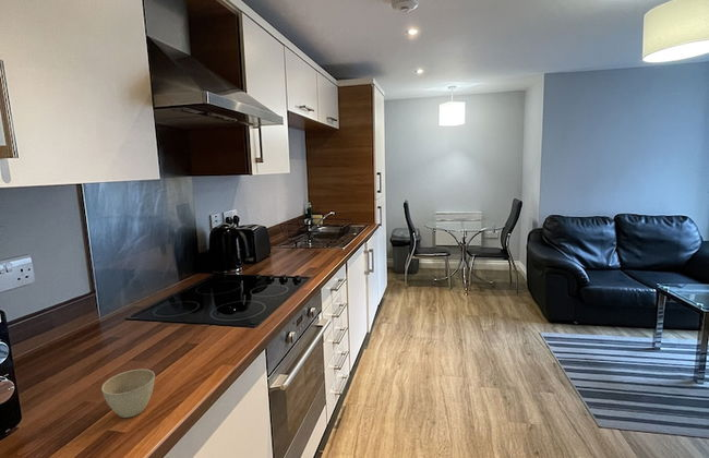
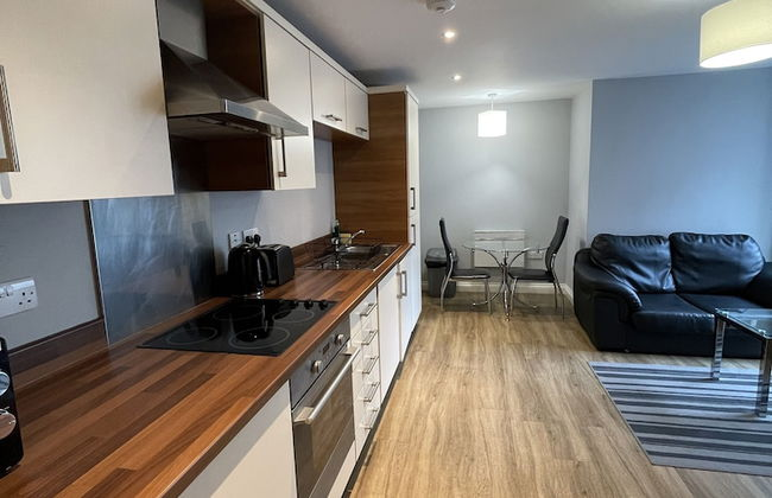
- flower pot (130, 395)
